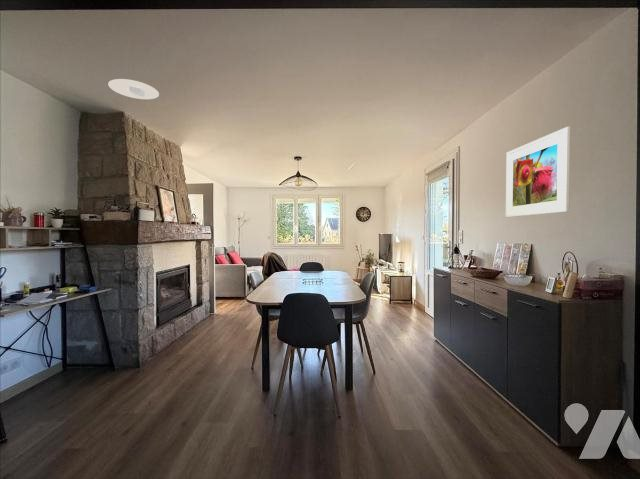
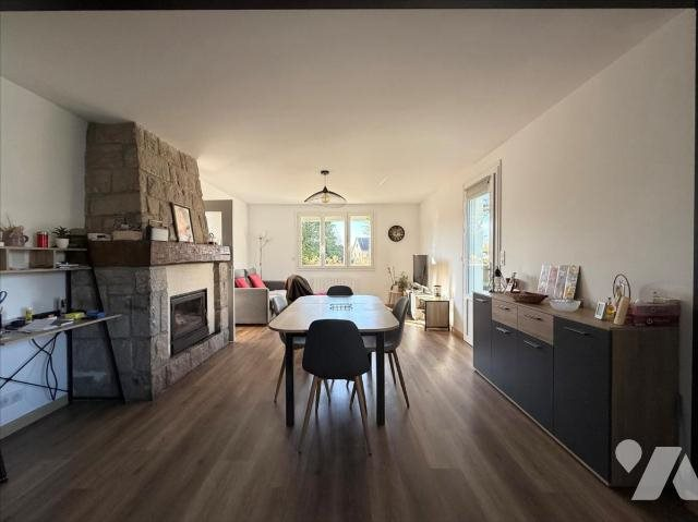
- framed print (533, 178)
- recessed light (134, 87)
